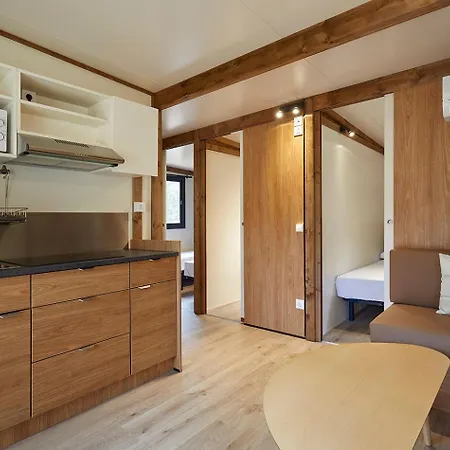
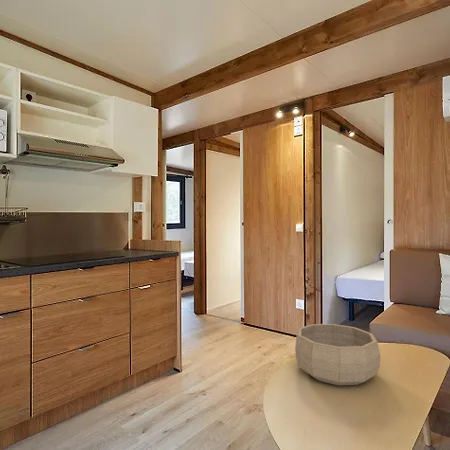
+ decorative bowl (335, 353)
